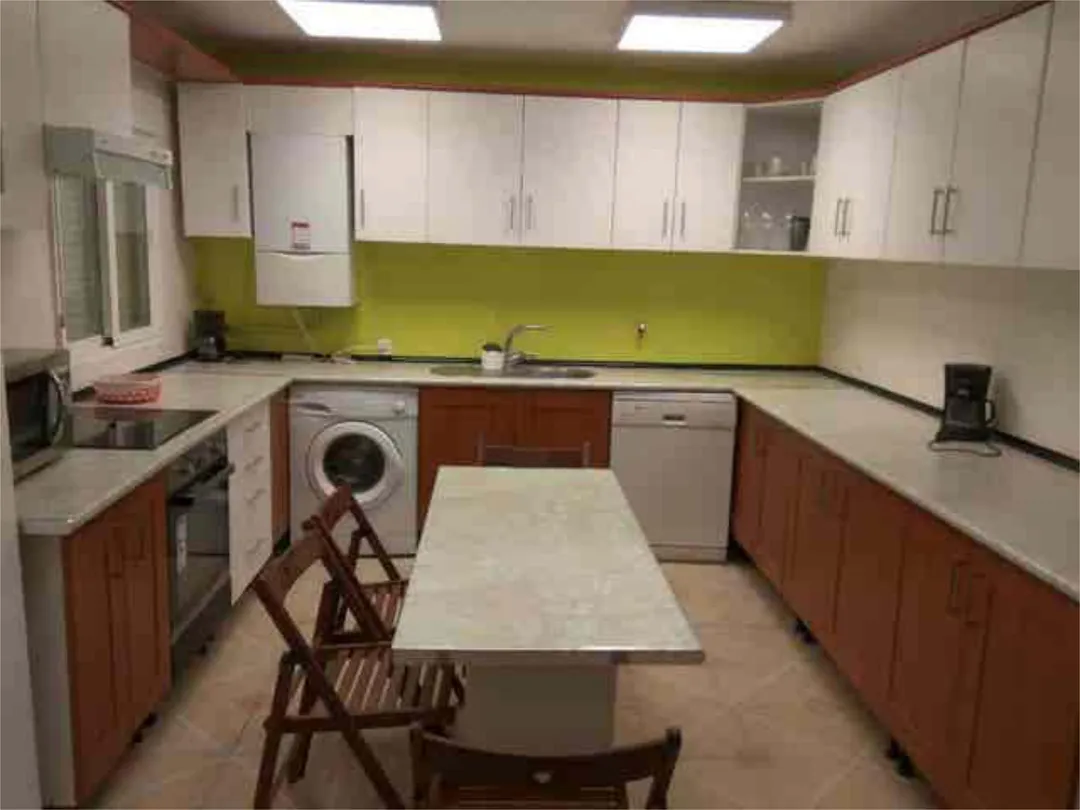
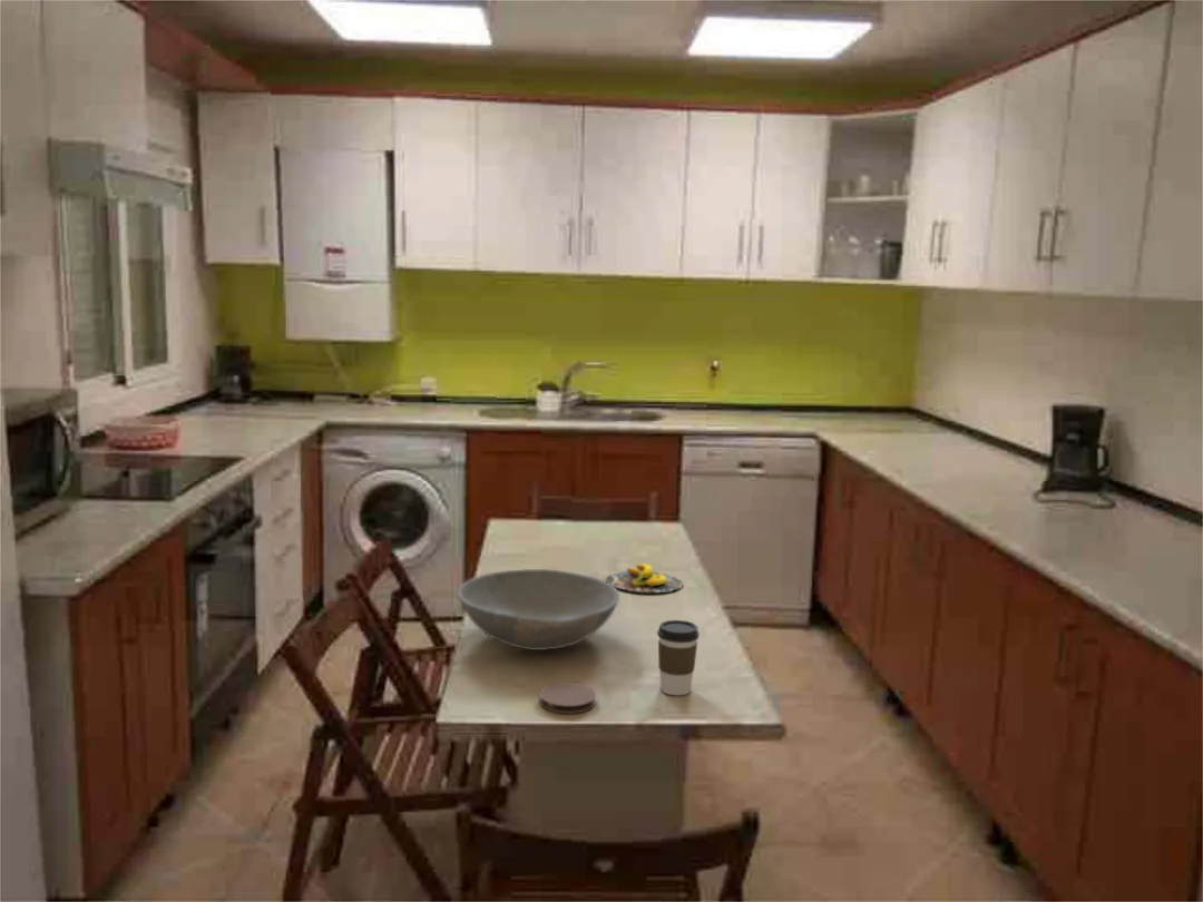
+ coaster (567, 697)
+ banana (644, 573)
+ bowl (538, 614)
+ coffee cup (676, 657)
